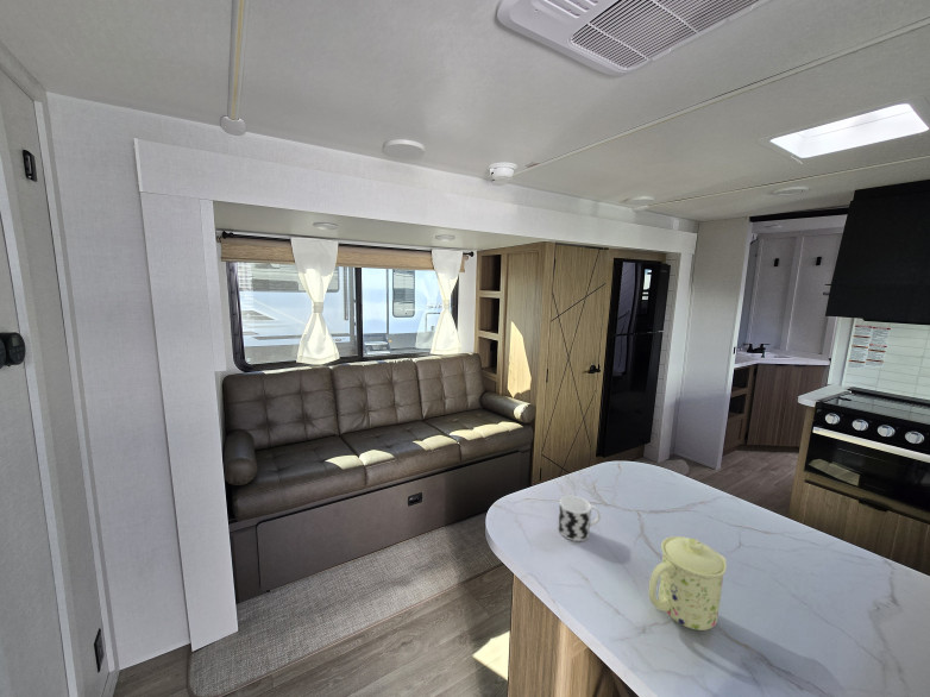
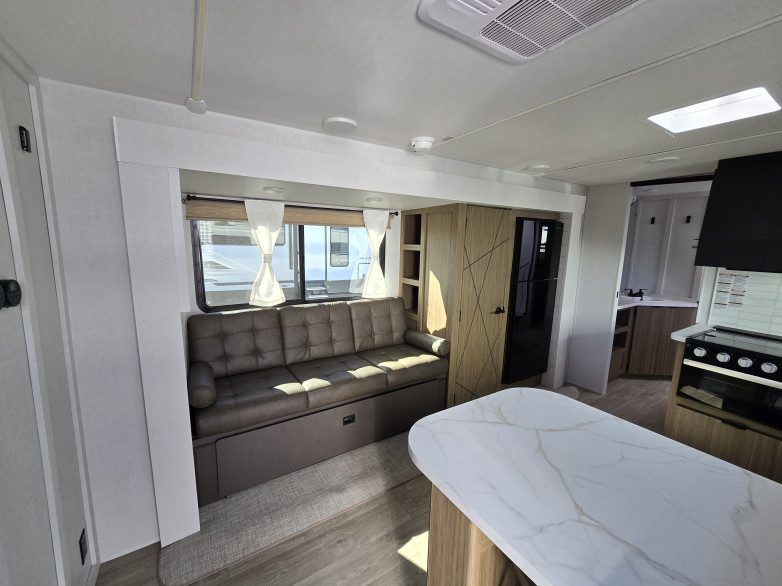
- mug (686, 579)
- cup (579, 517)
